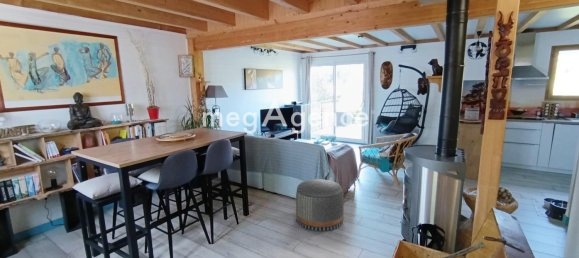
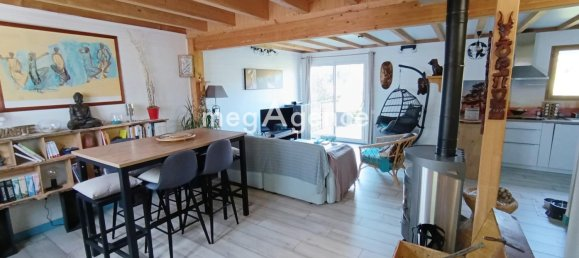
- pouf (319, 201)
